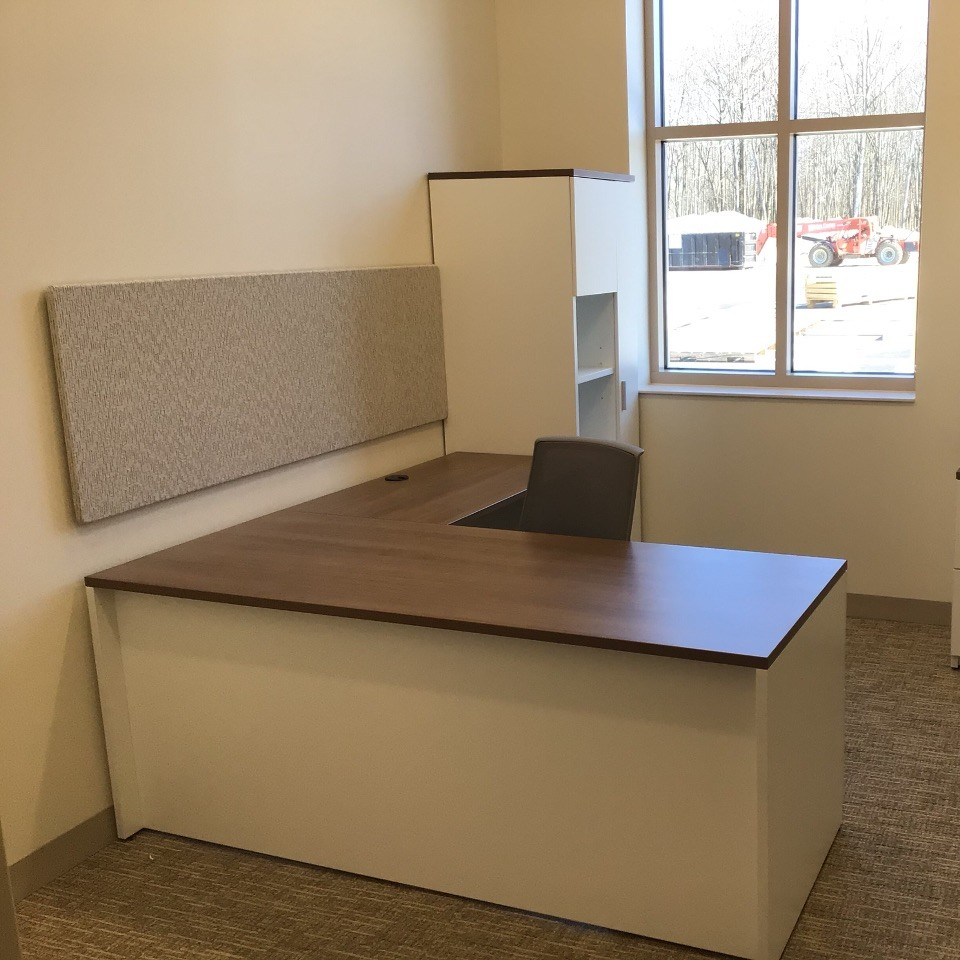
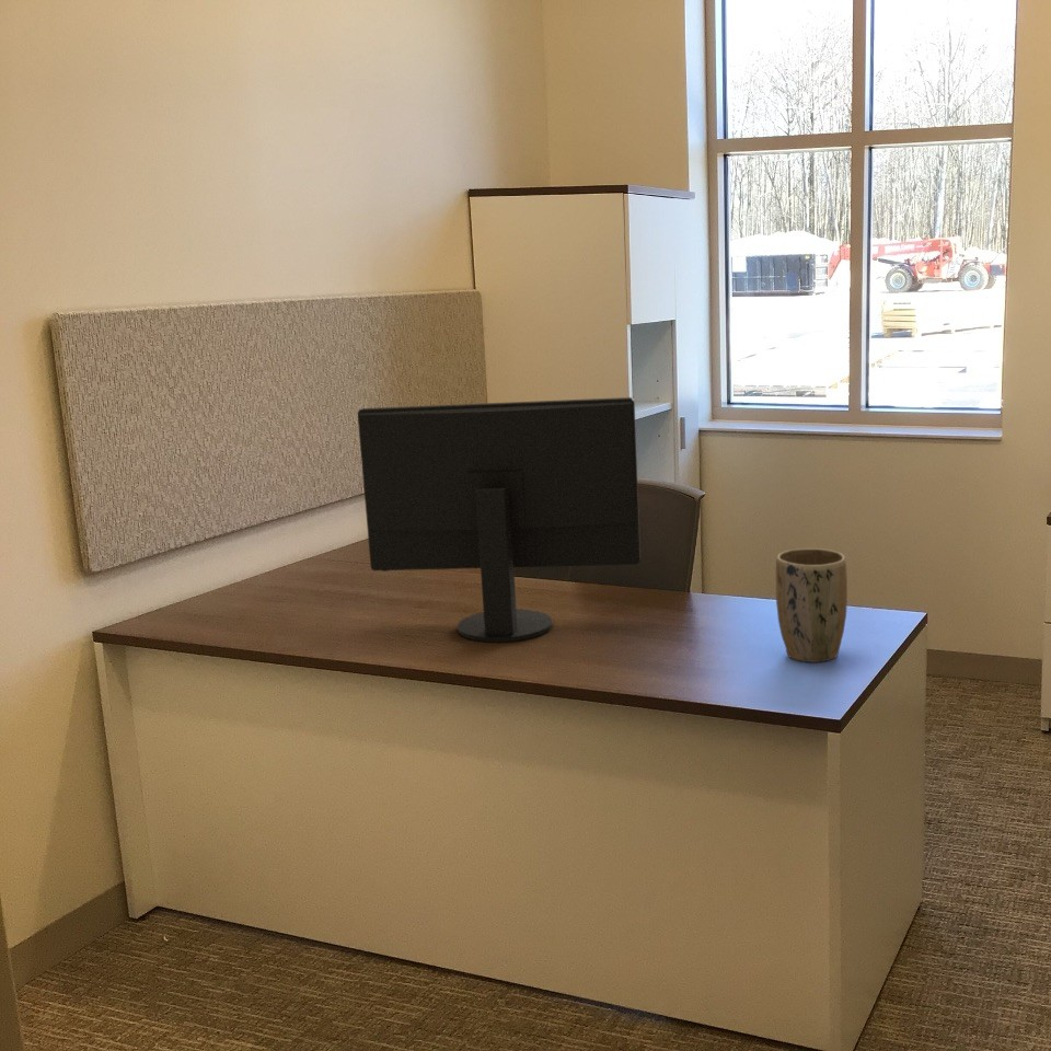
+ computer monitor (498, 519)
+ plant pot (811, 605)
